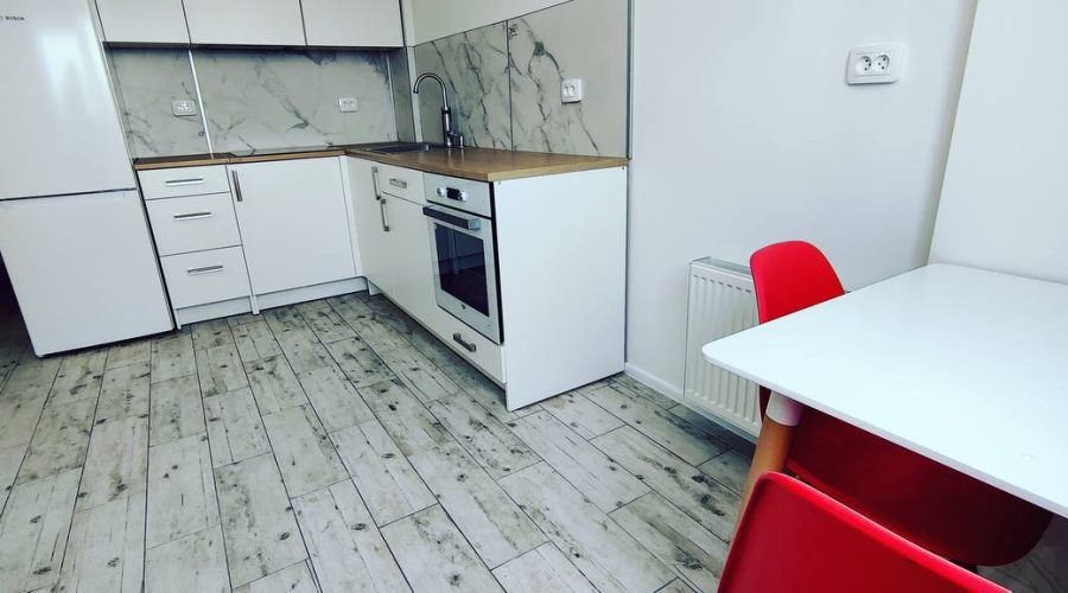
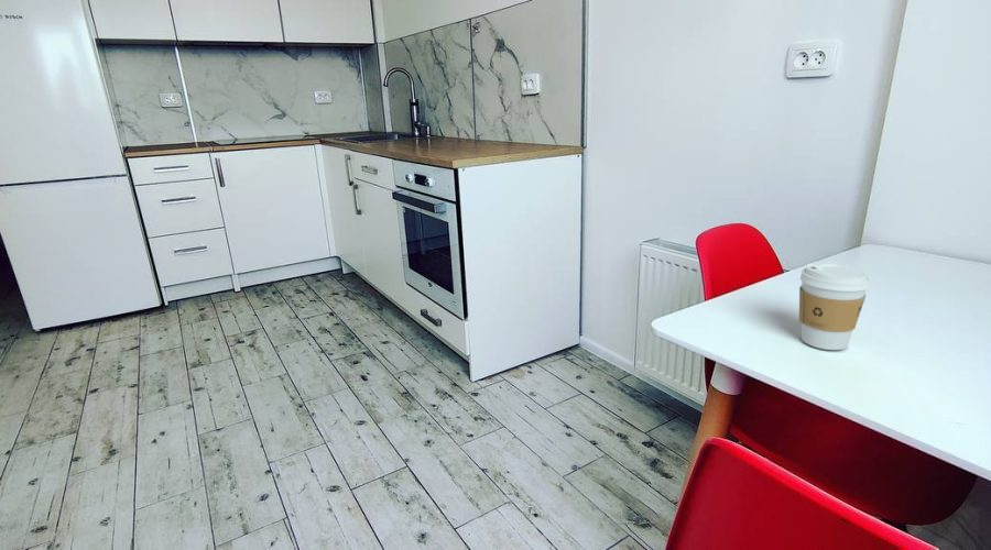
+ coffee cup (830, 305)
